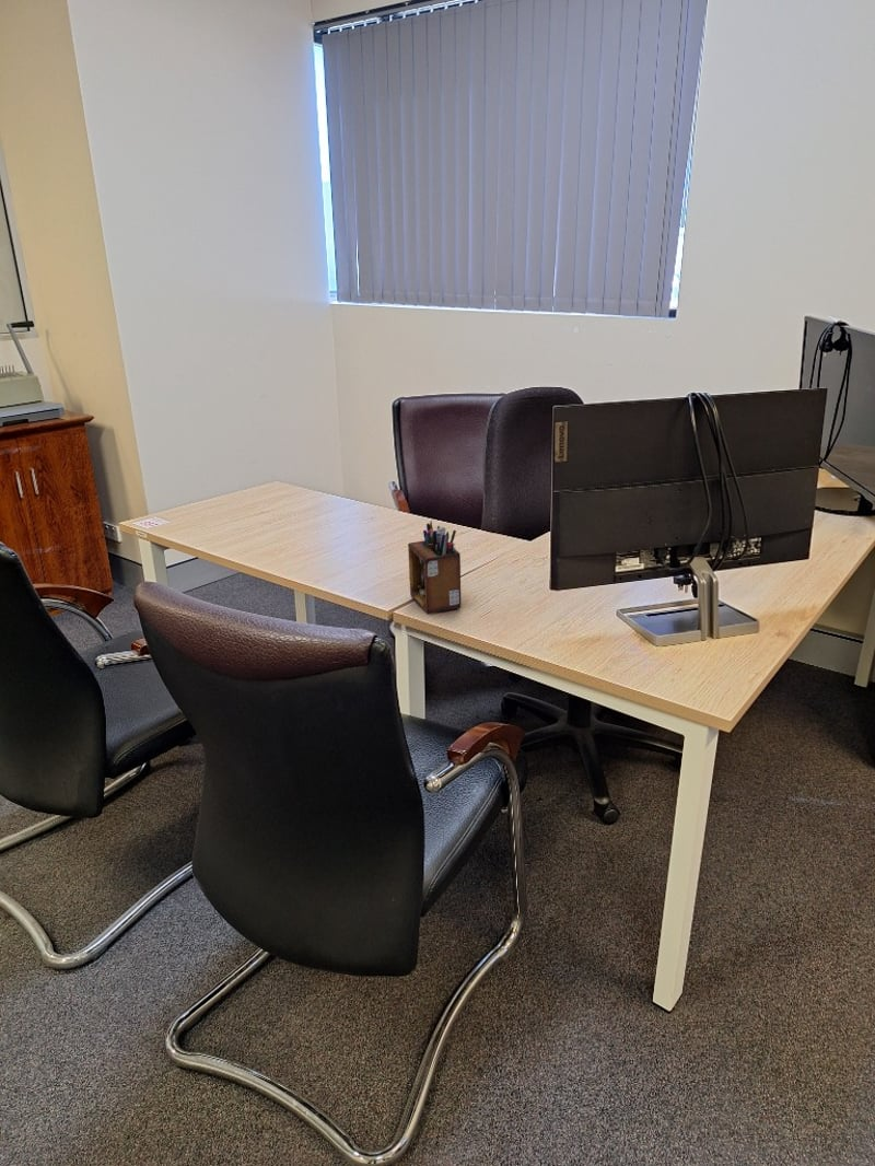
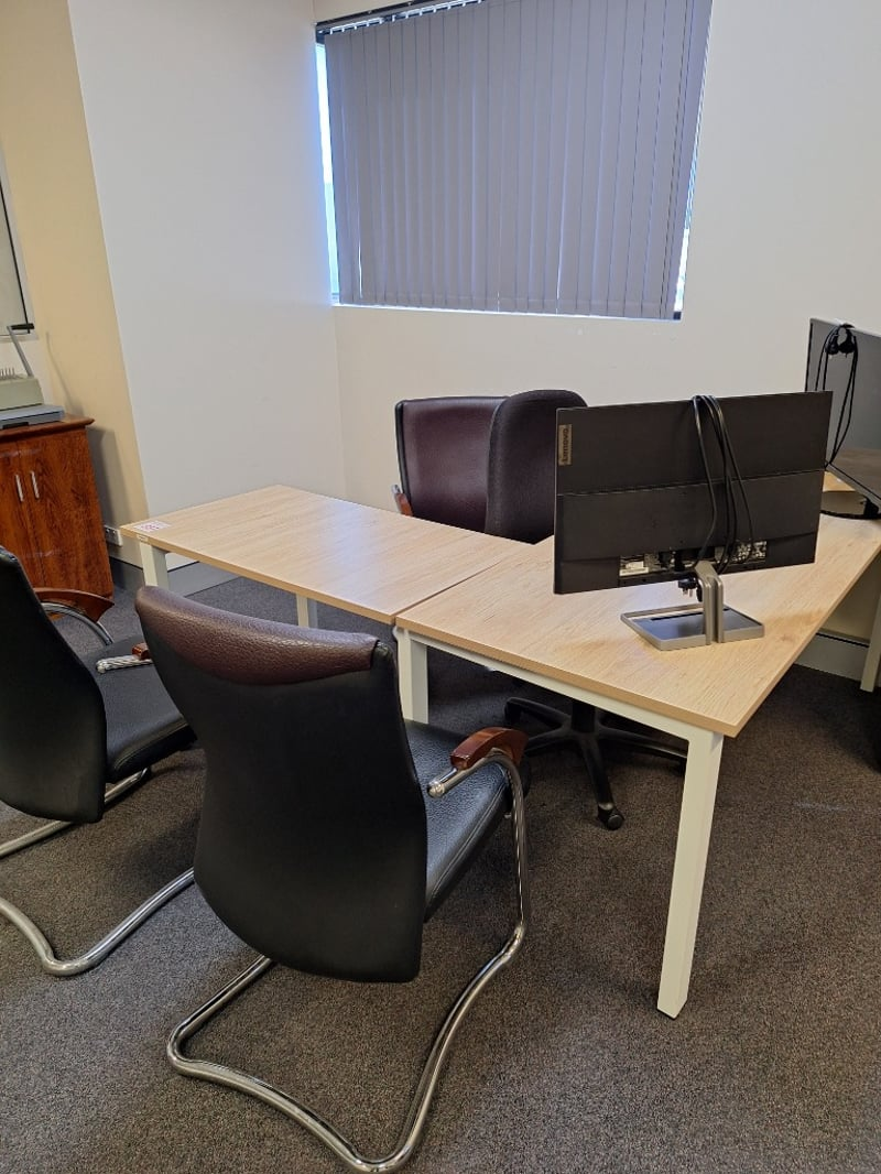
- desk organizer (433, 564)
